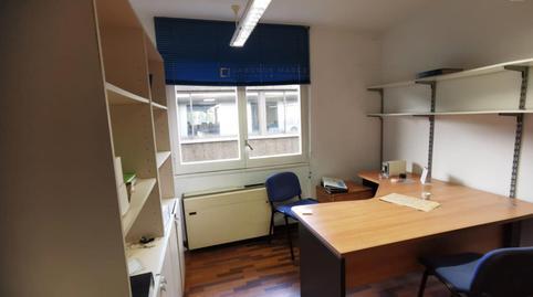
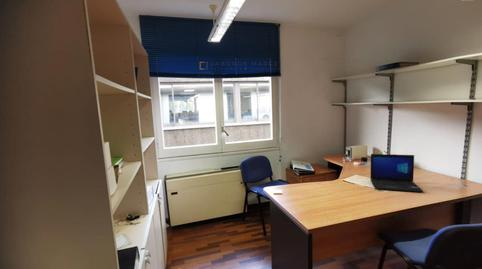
+ laptop (394, 171)
